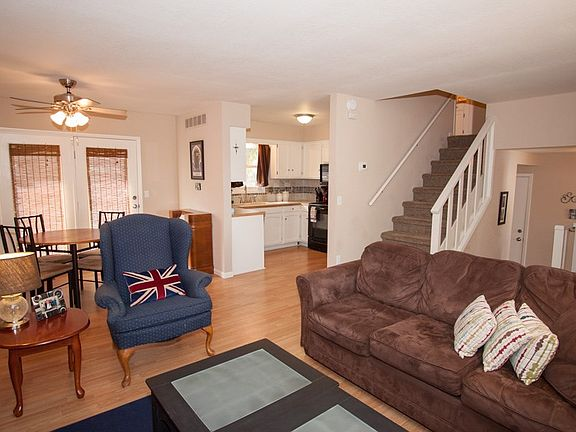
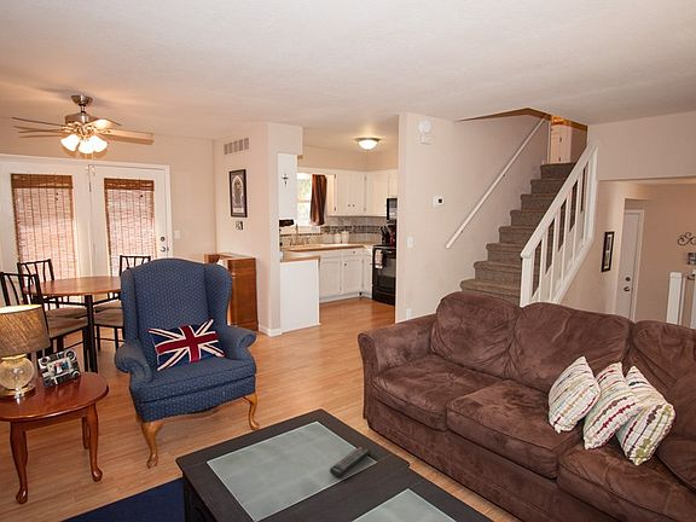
+ remote control (350, 460)
